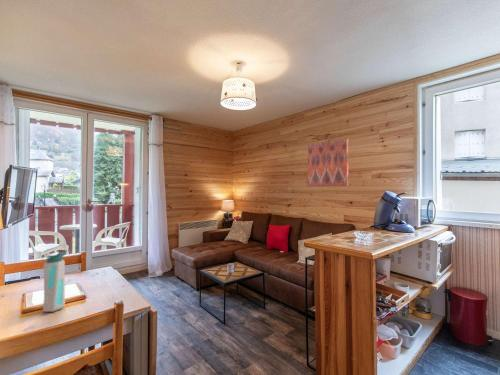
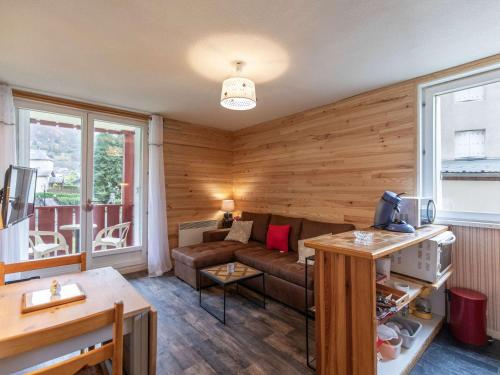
- wall art (326, 164)
- water bottle (55, 280)
